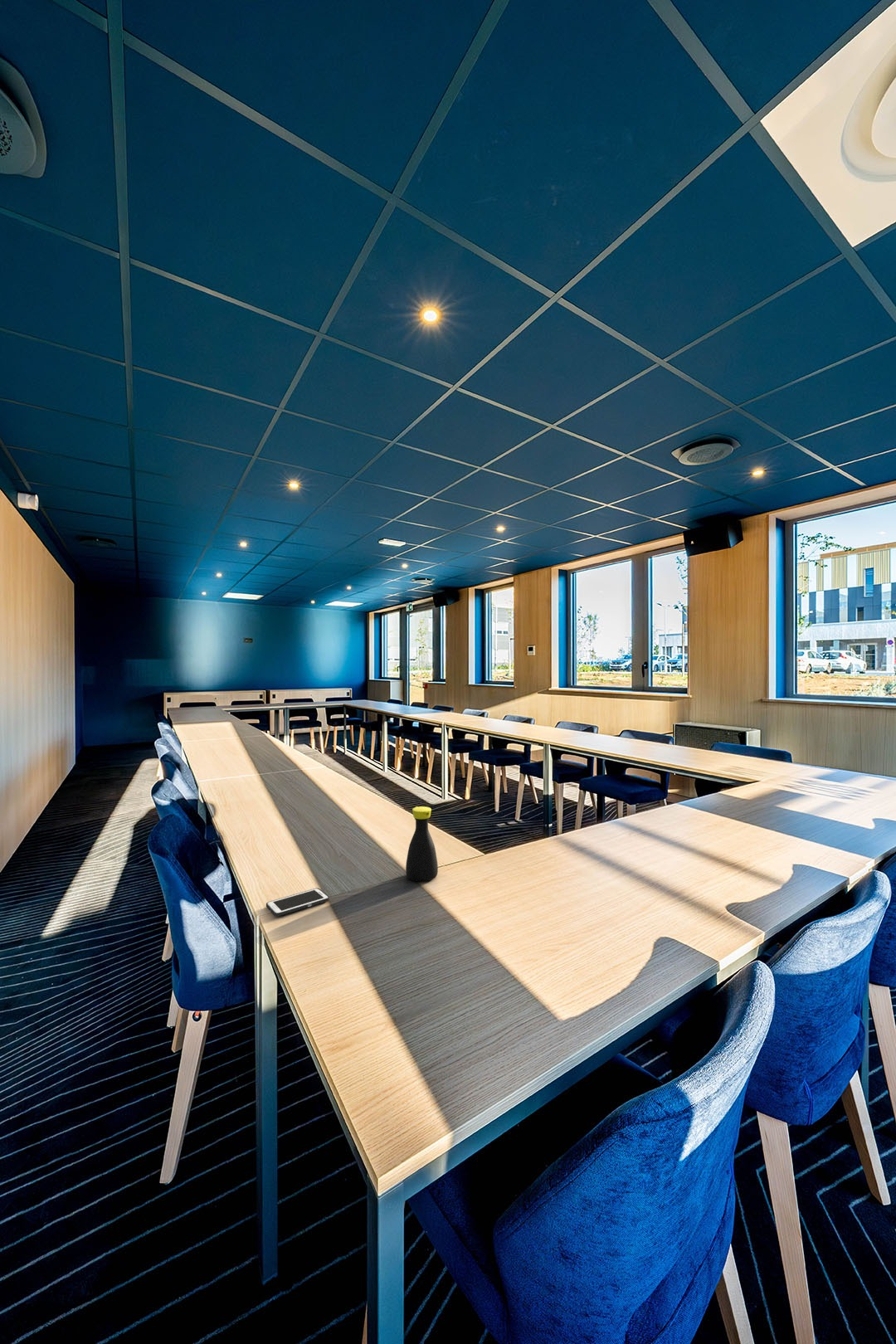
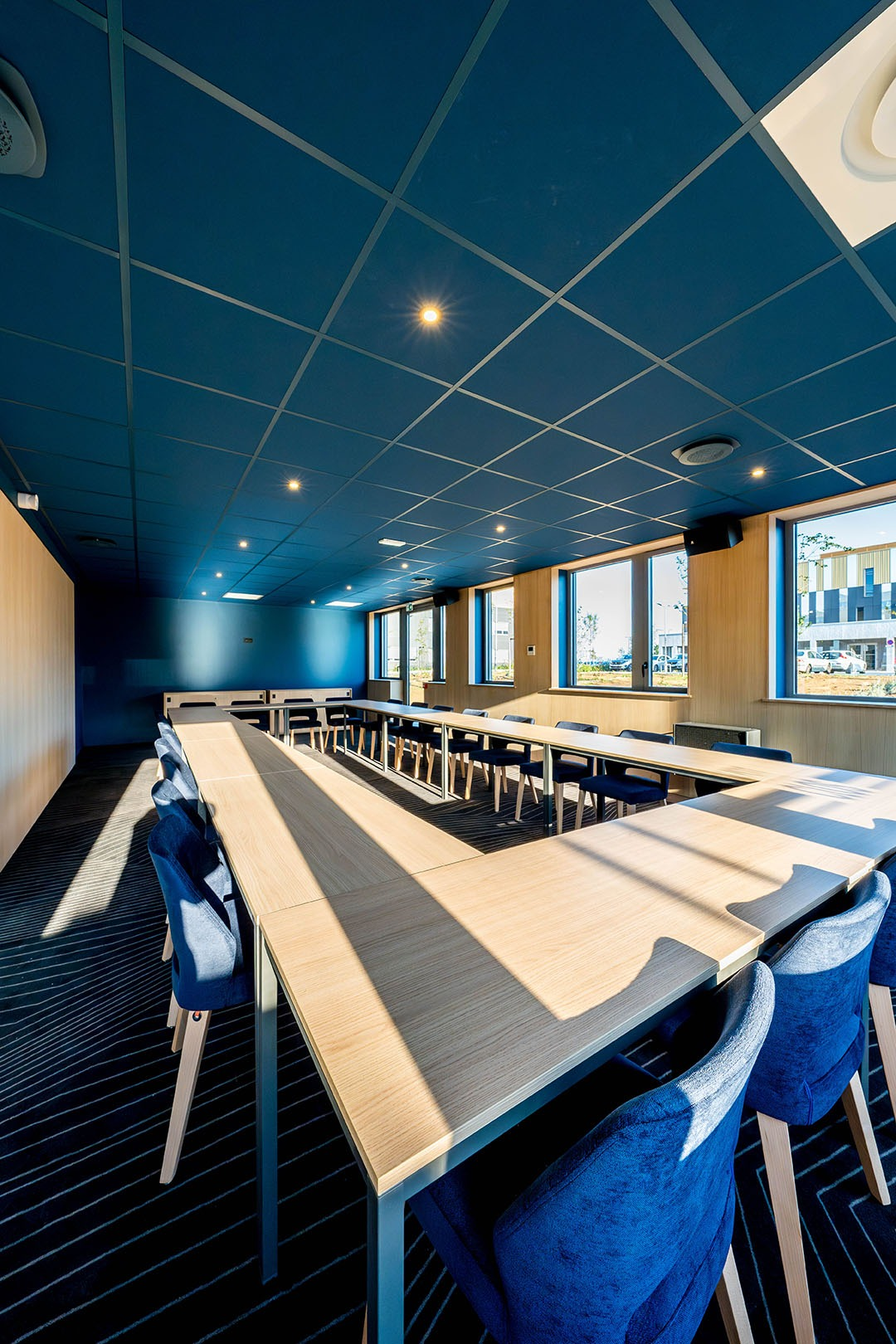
- cell phone (298, 901)
- bottle (421, 842)
